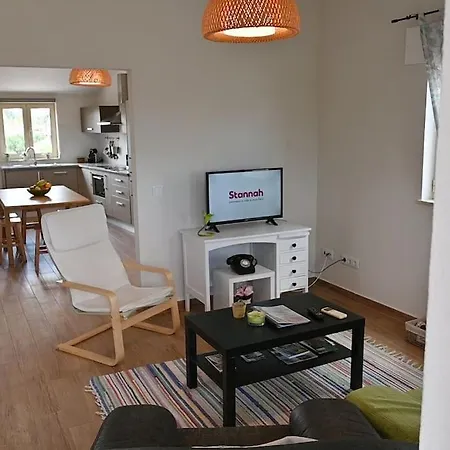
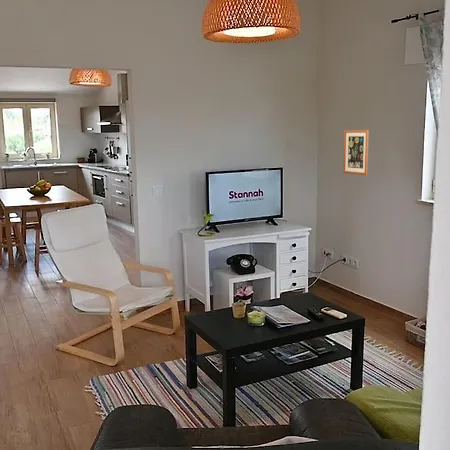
+ wall art (355, 152)
